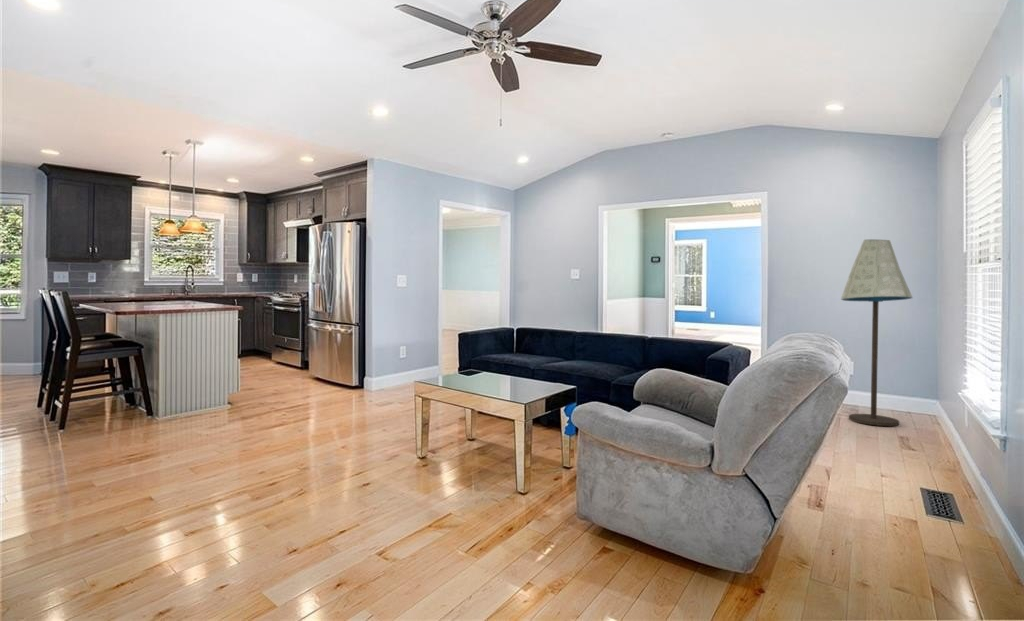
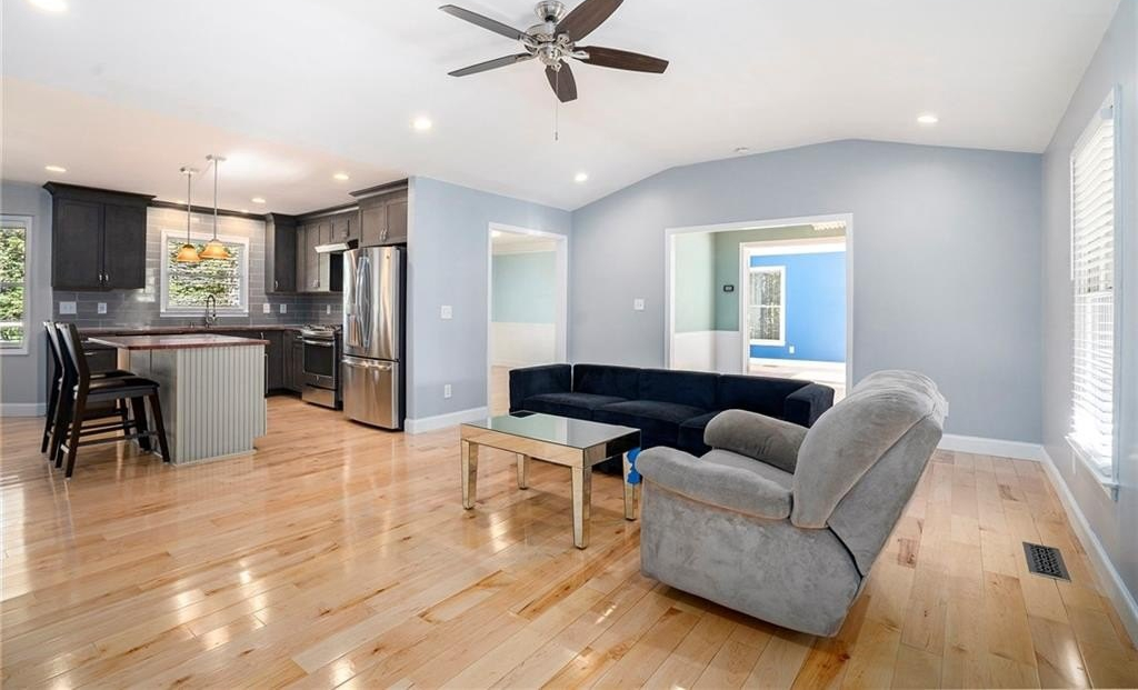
- floor lamp (875, 329)
